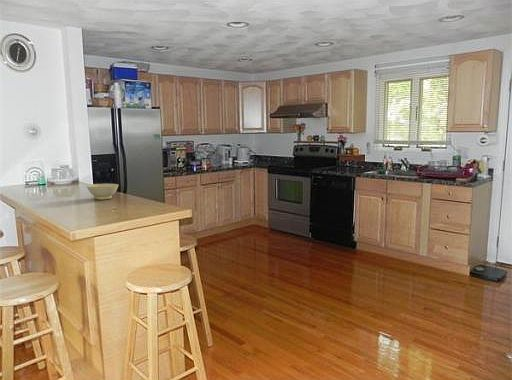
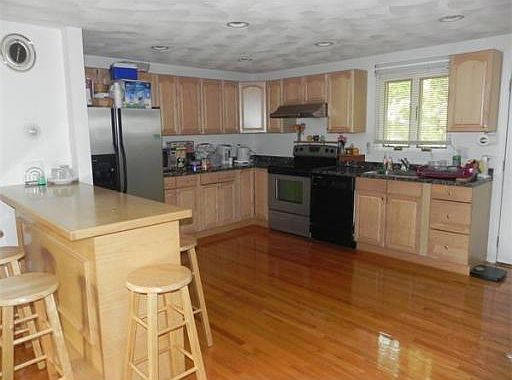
- bowl (103, 191)
